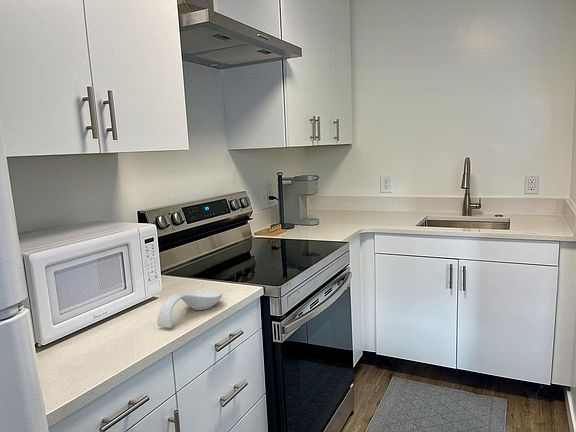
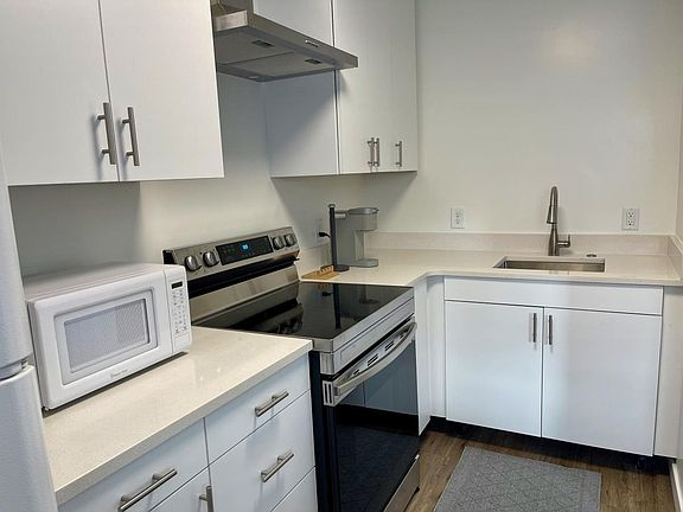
- spoon rest (190, 301)
